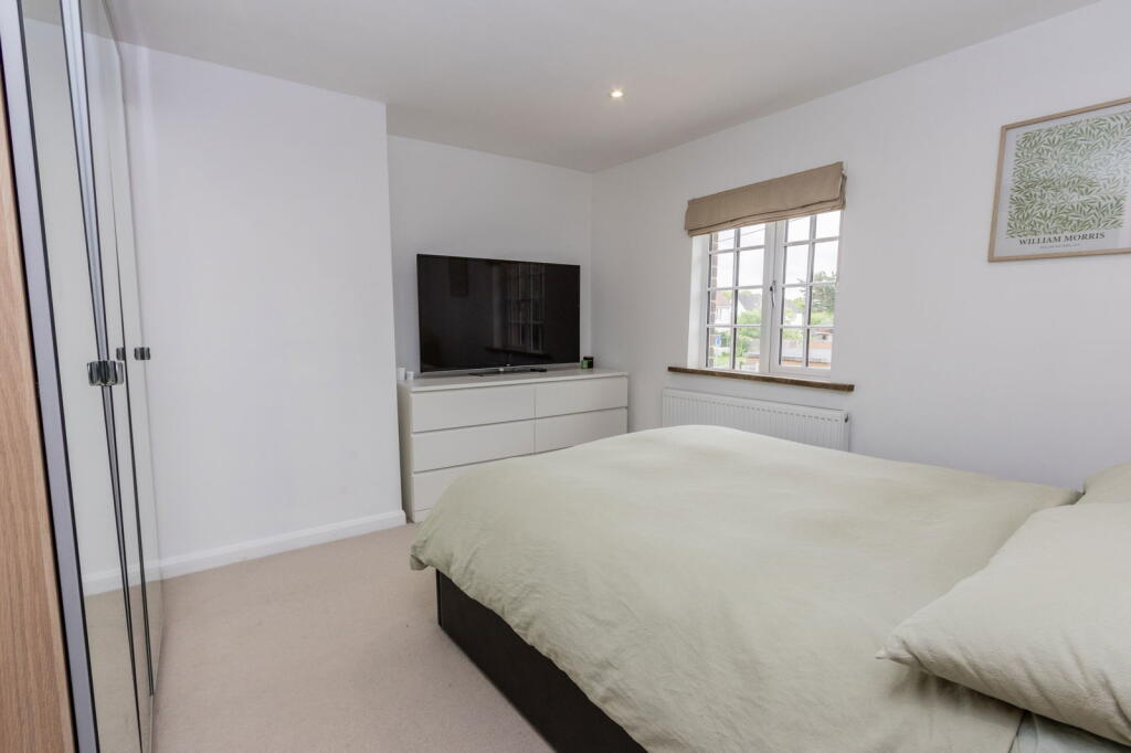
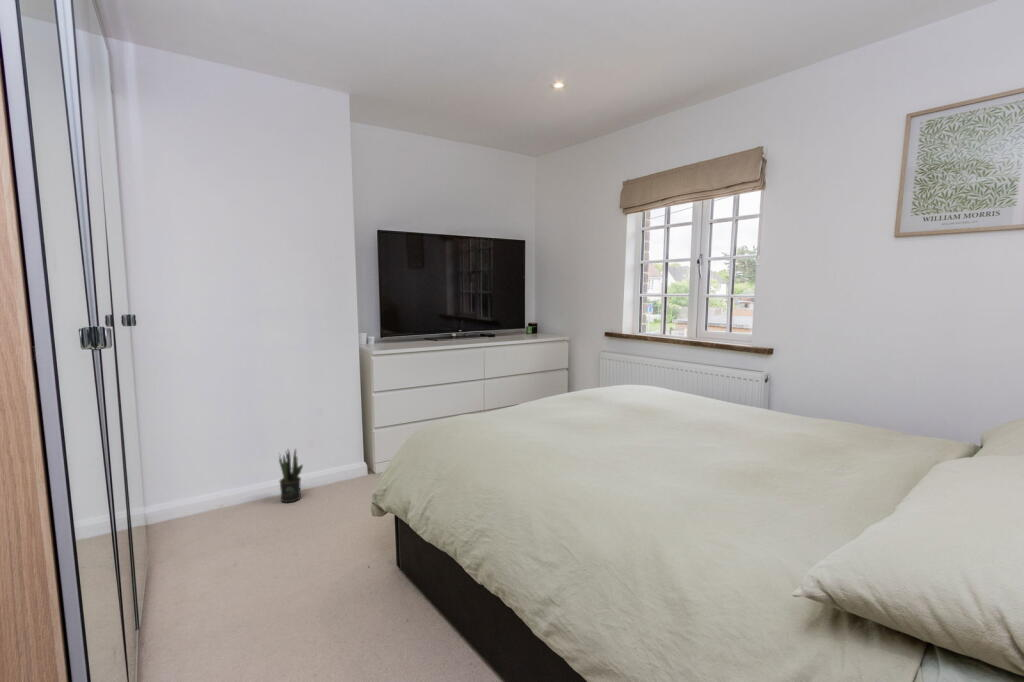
+ potted plant (291, 474)
